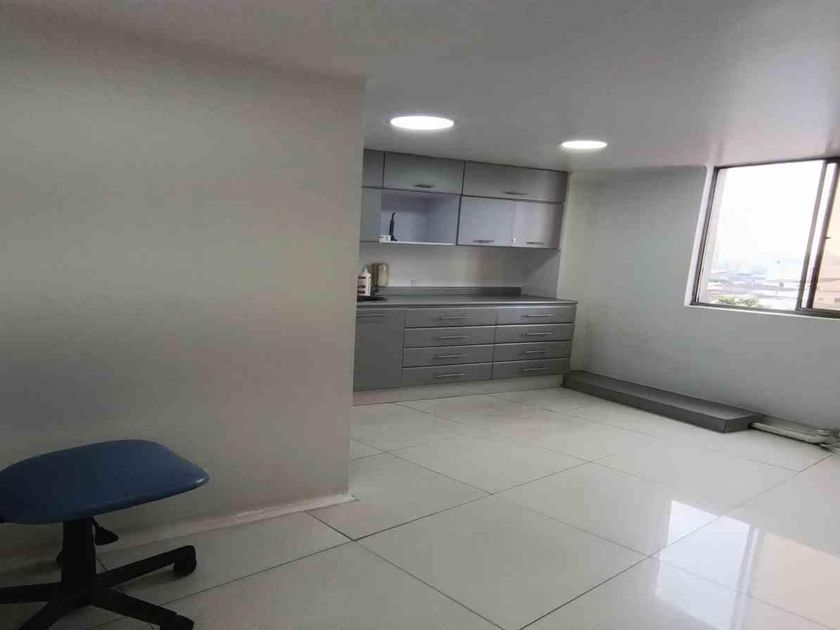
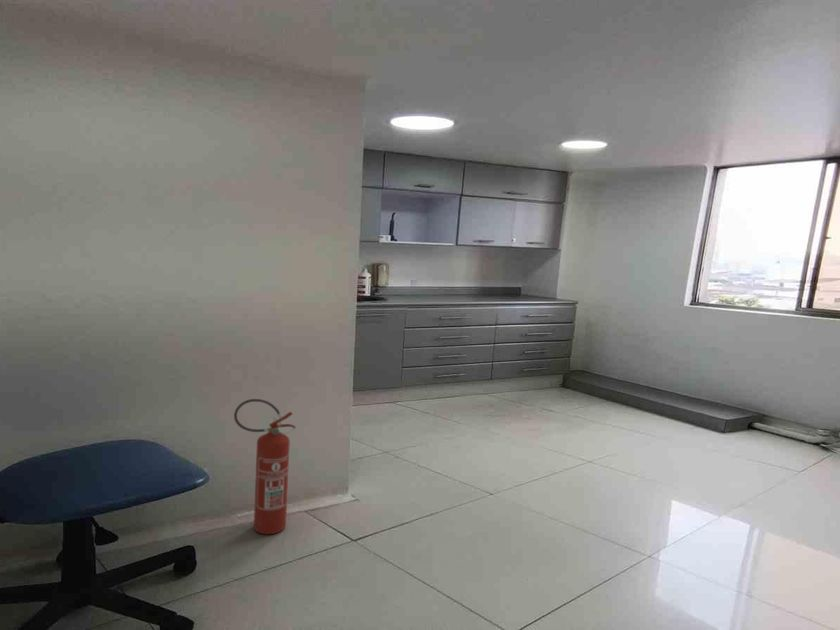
+ fire extinguisher (264, 464)
